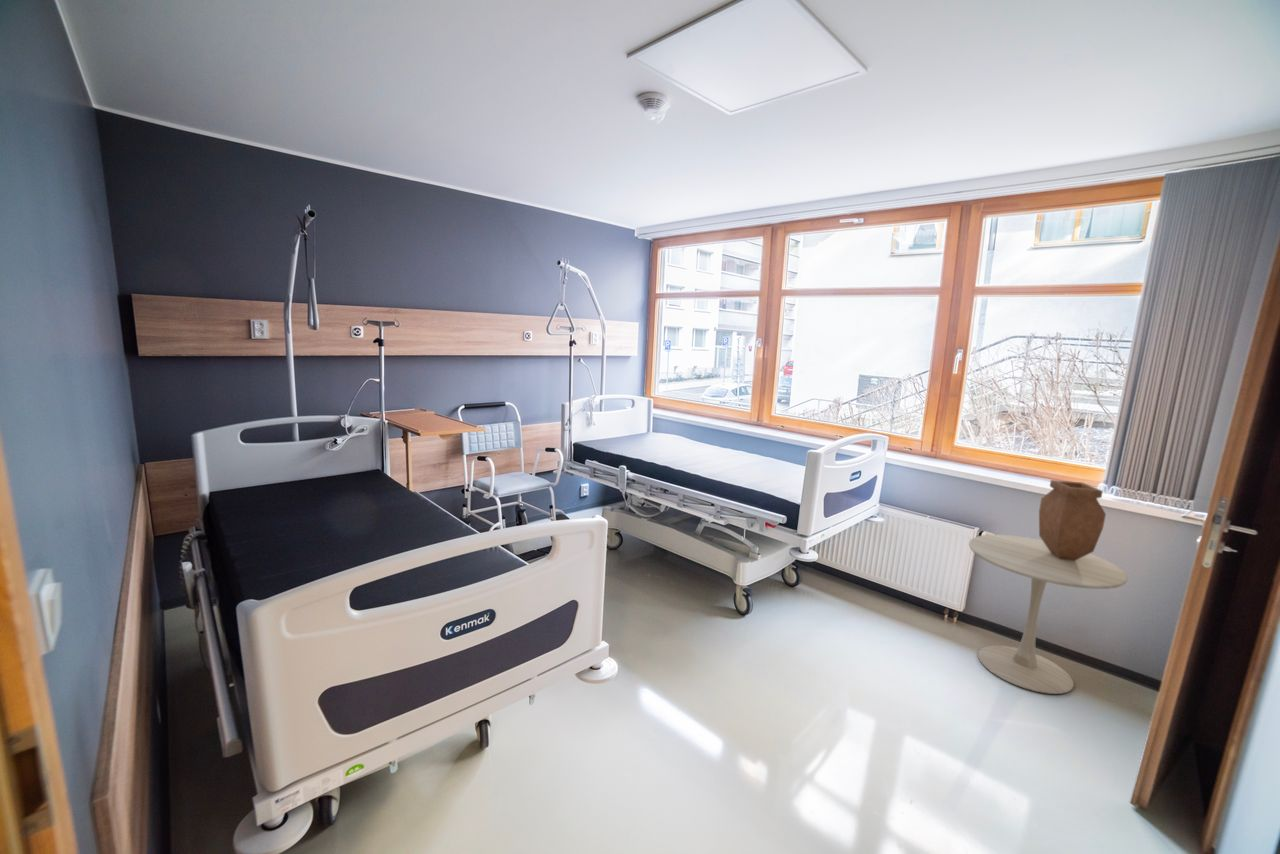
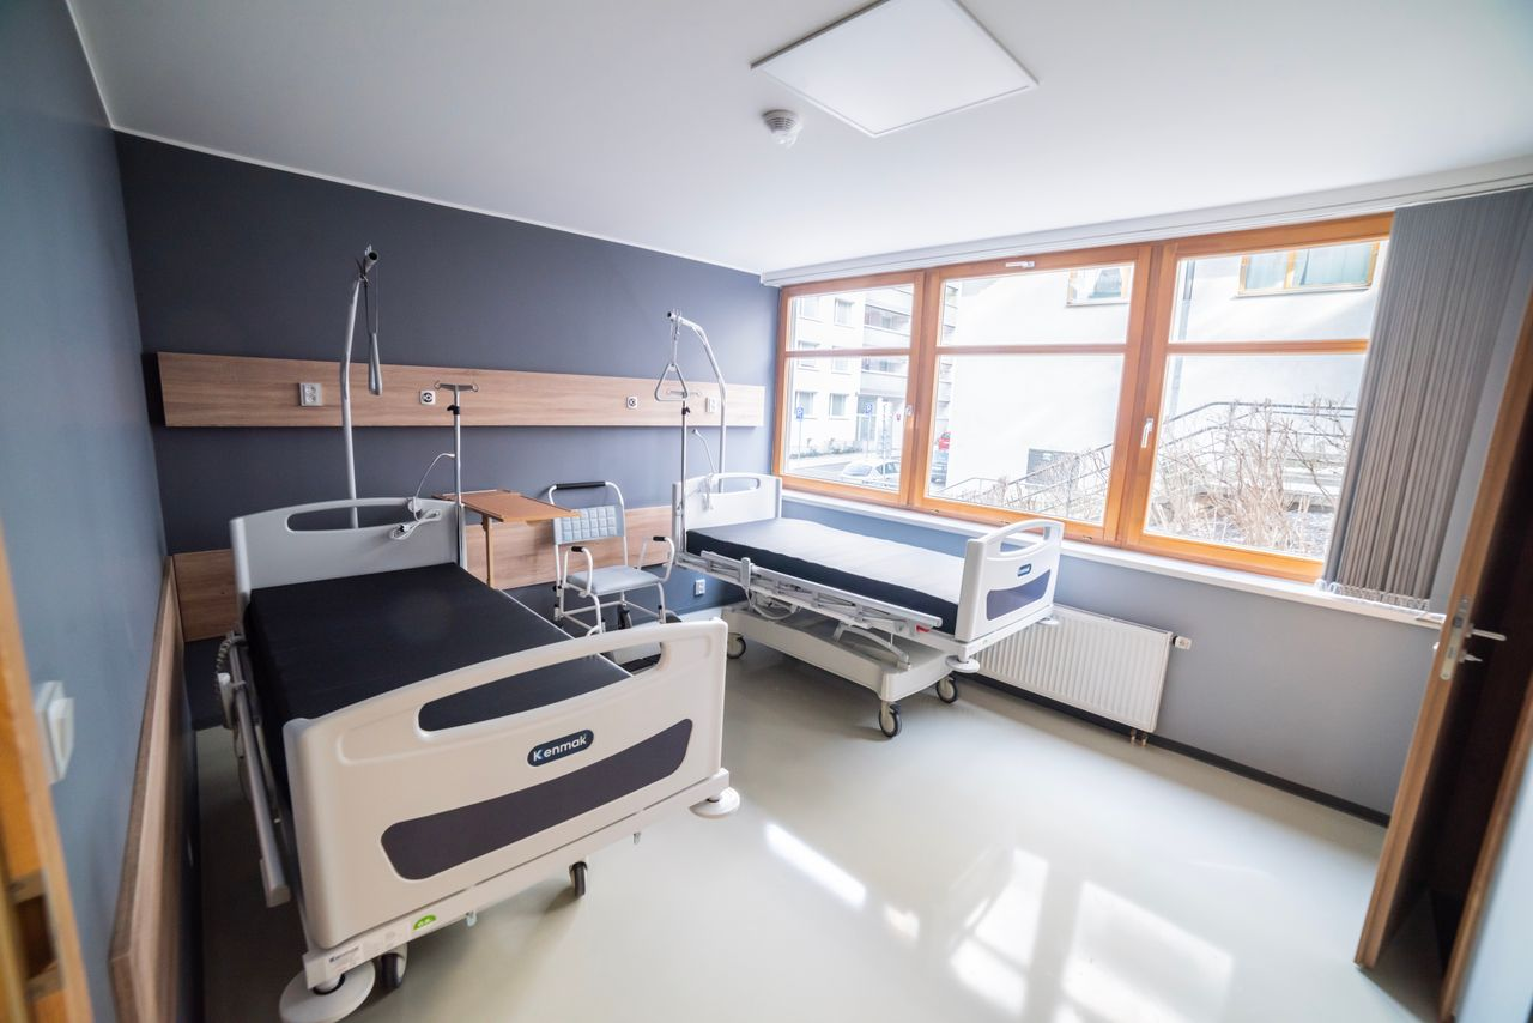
- water jug (1069, 520)
- side table (1033, 614)
